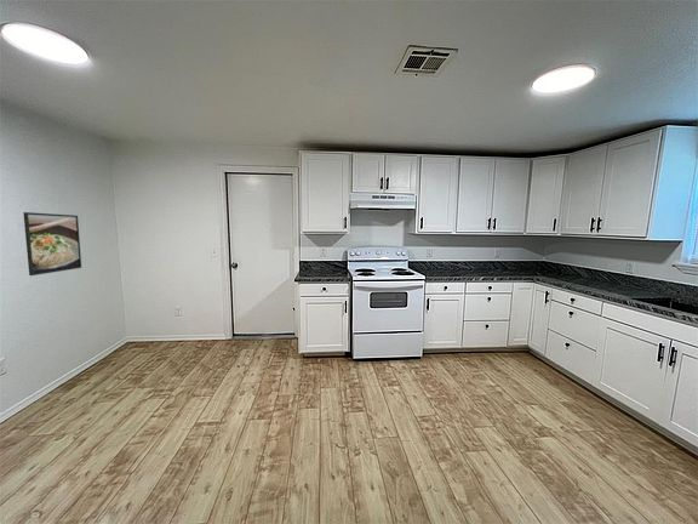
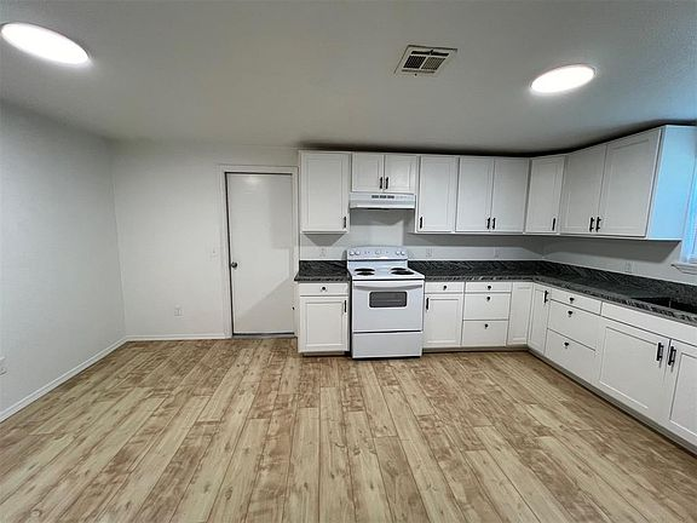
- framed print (55, 243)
